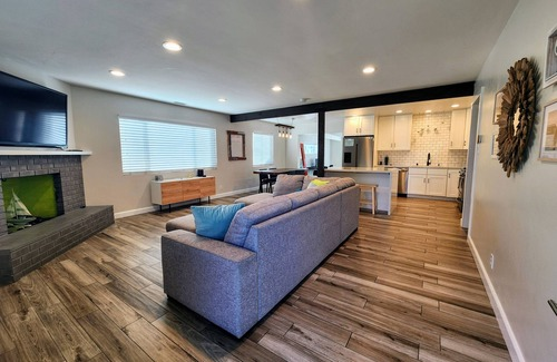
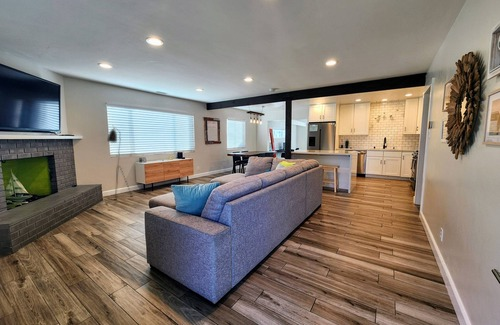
+ floor lamp (118, 161)
